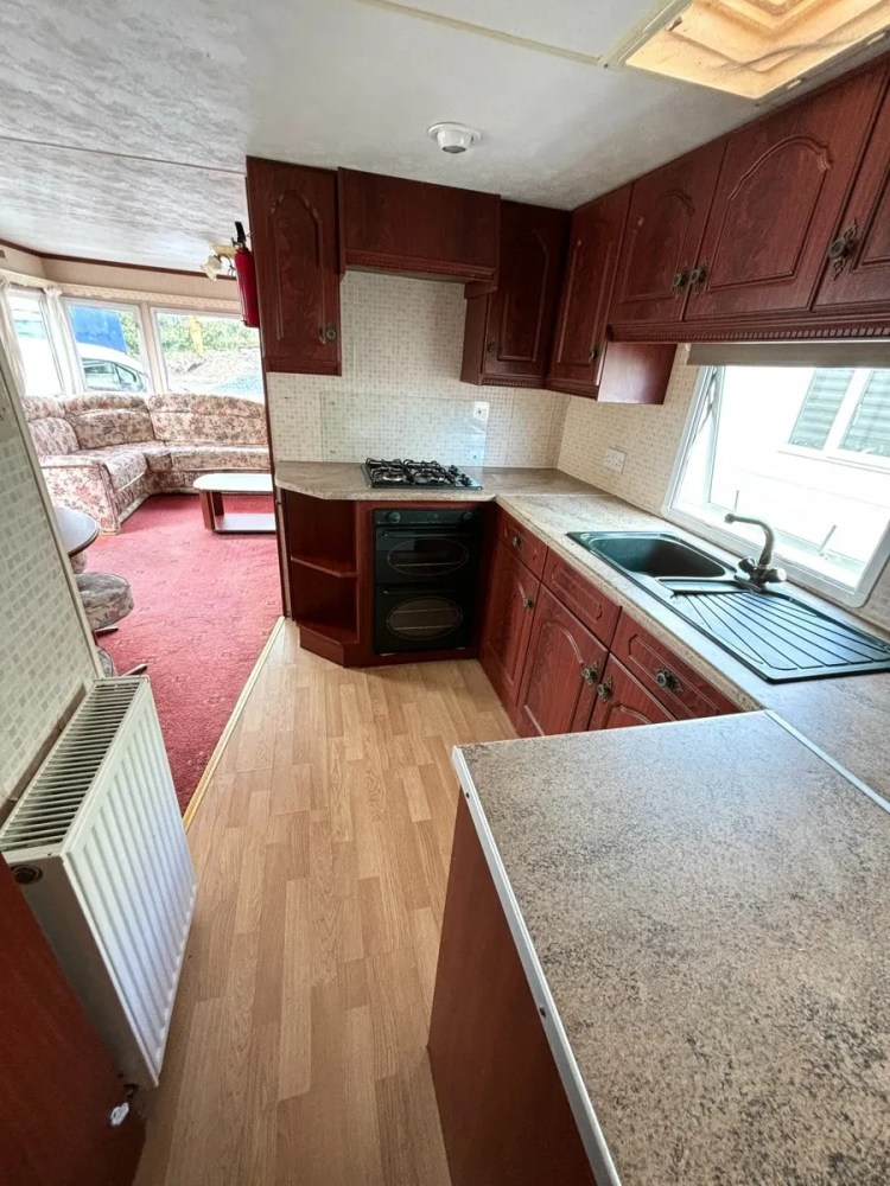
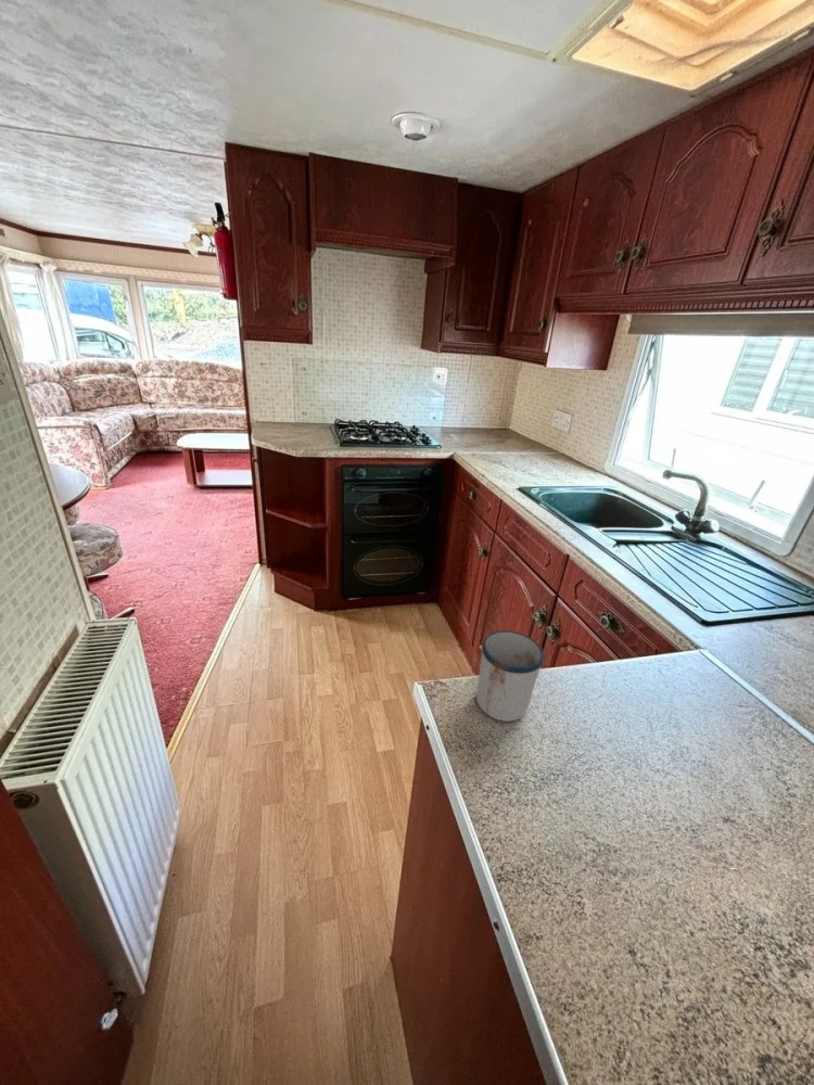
+ mug (511, 674)
